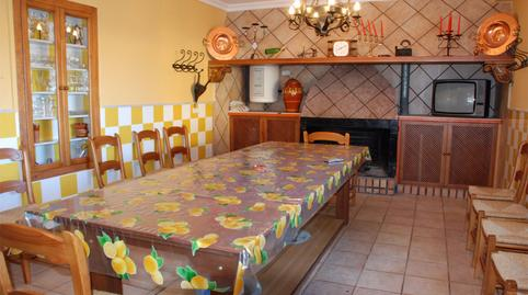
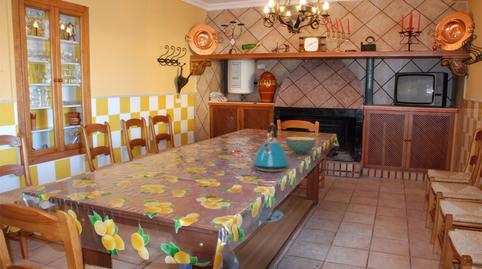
+ cereal bowl (300, 145)
+ kettle (271, 146)
